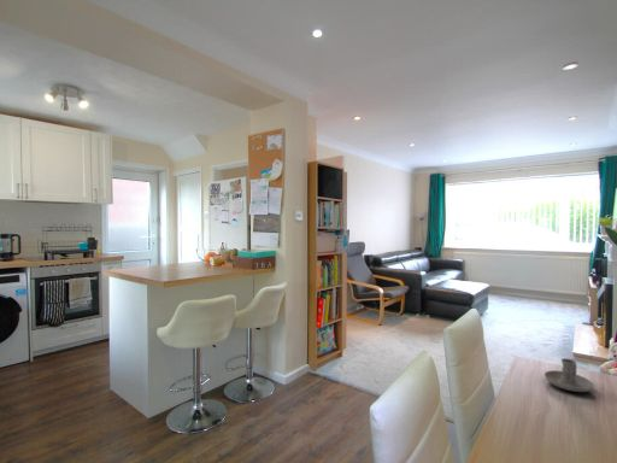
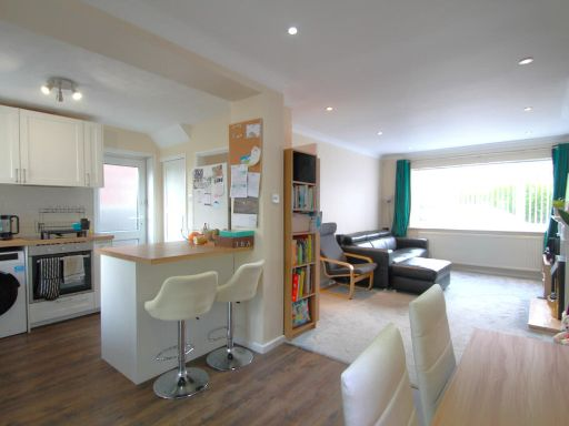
- candle holder (569, 371)
